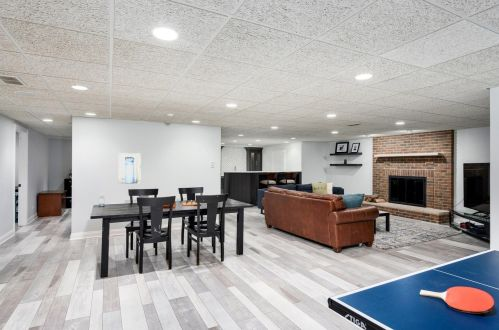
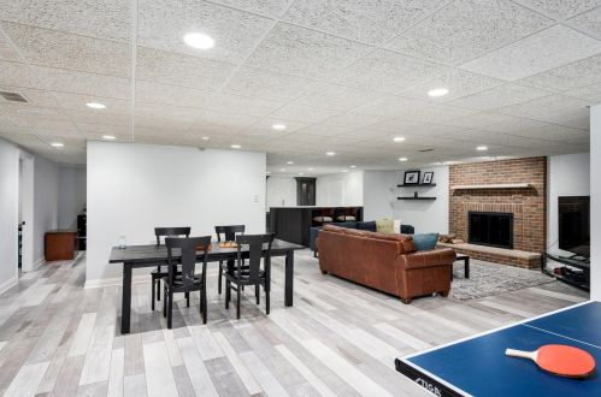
- wall art (129, 168)
